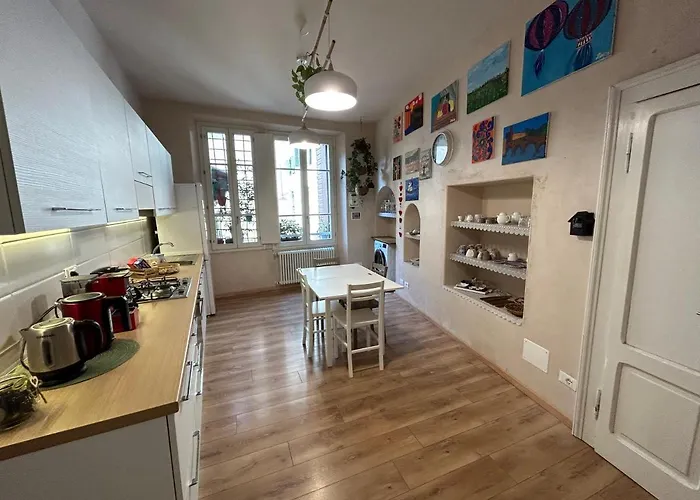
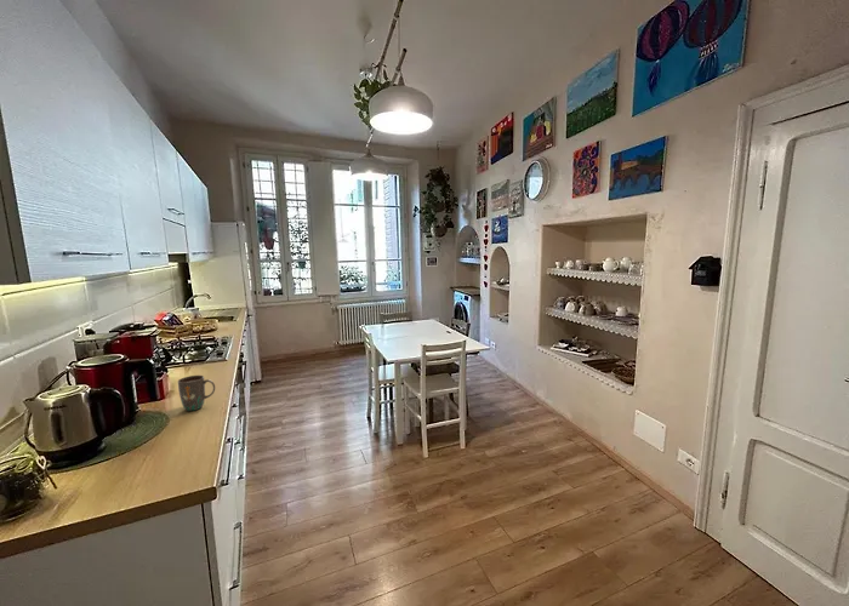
+ mug (198, 393)
